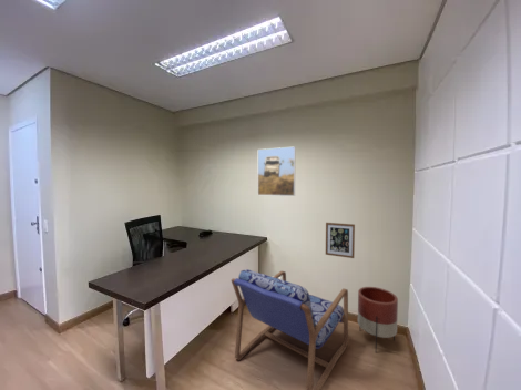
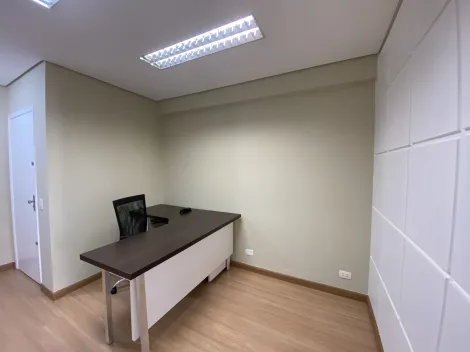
- planter (376, 317)
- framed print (275, 172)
- wall art (339, 239)
- armchair (293, 309)
